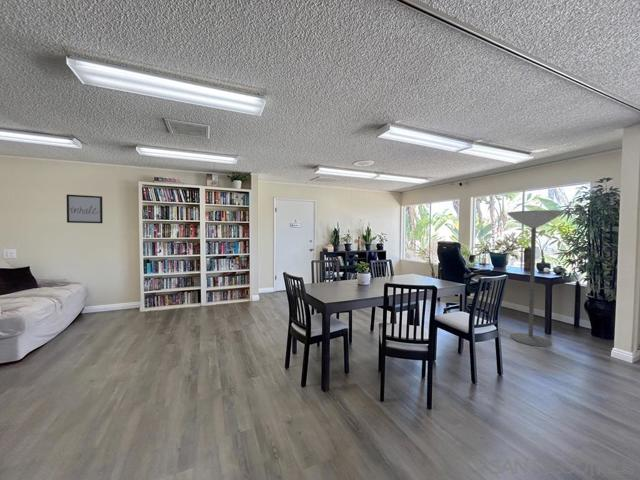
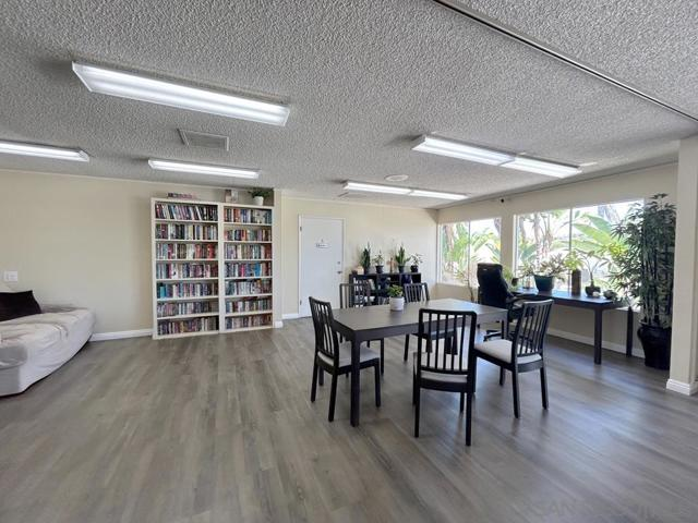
- floor lamp (532, 276)
- wall art (85, 209)
